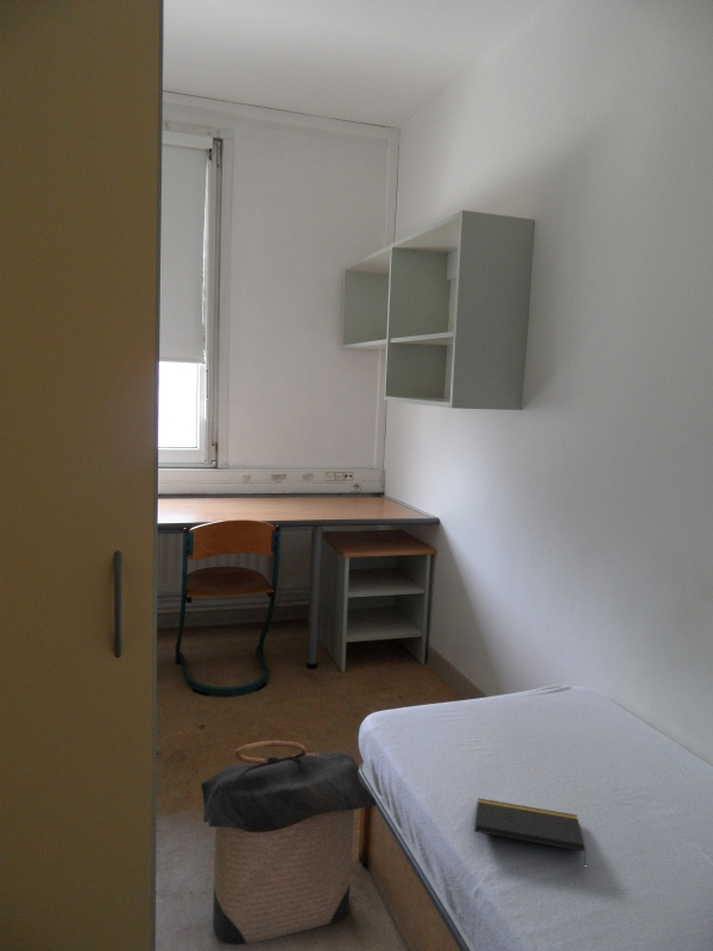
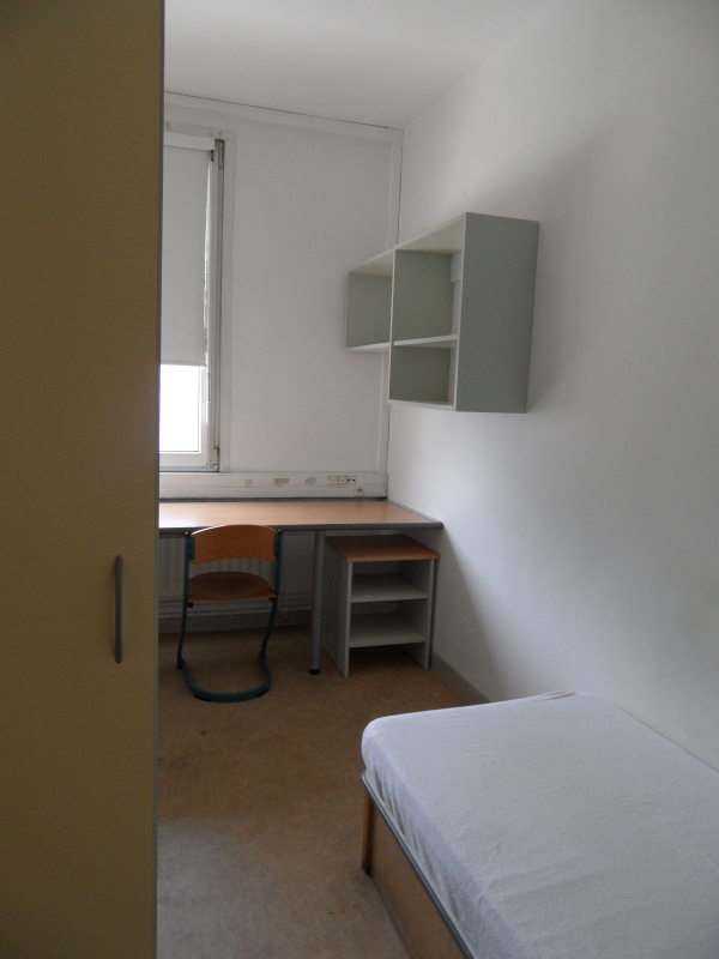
- notepad (526, 823)
- laundry hamper (288, 818)
